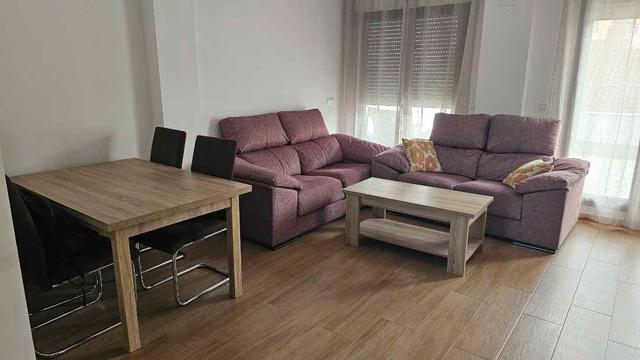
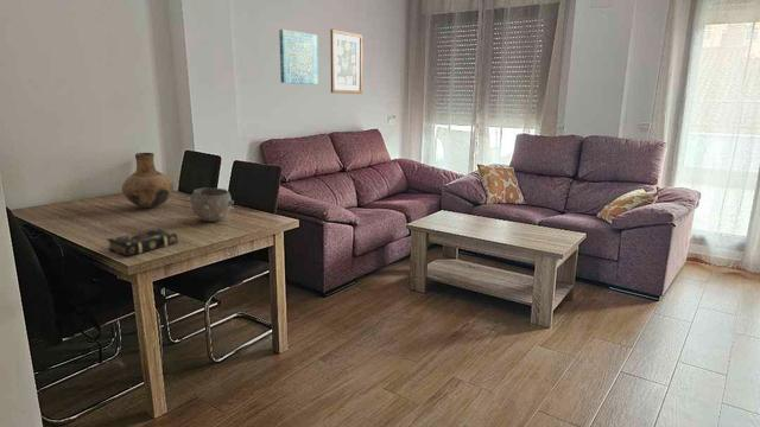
+ wall art (299, 58)
+ book (146, 240)
+ wall art (347, 63)
+ bowl (211, 204)
+ vase (147, 180)
